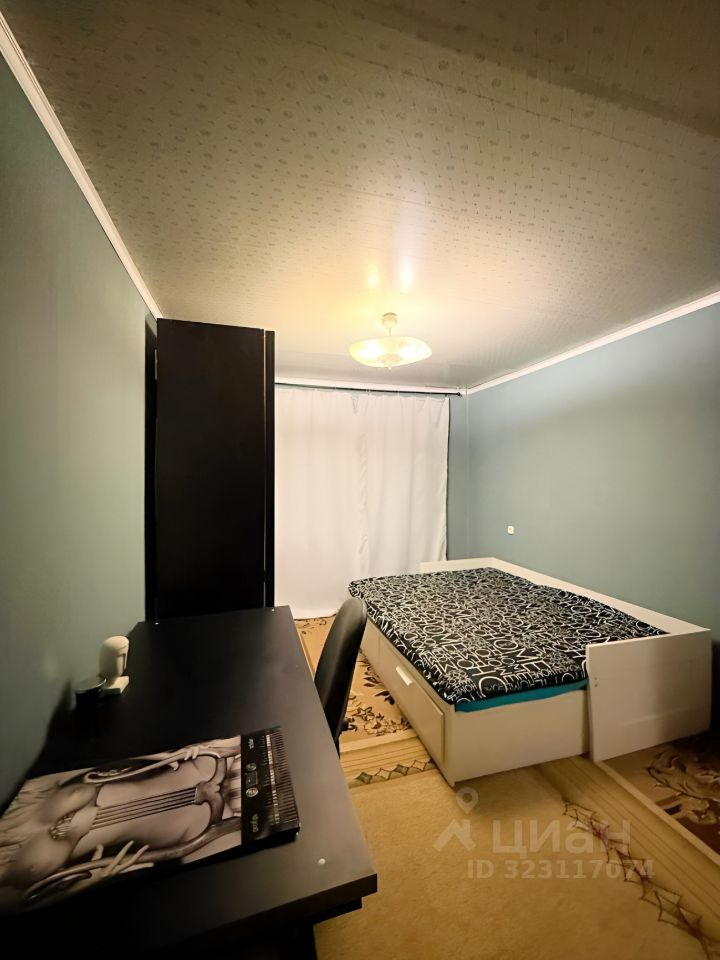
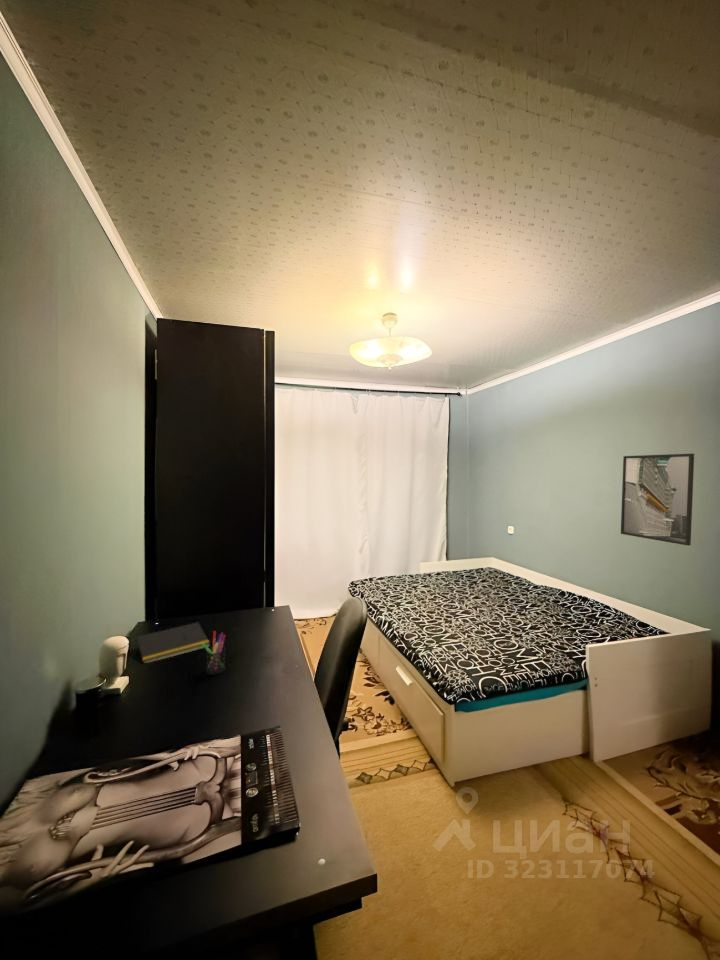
+ notepad (173, 641)
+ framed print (654, 497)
+ pen holder (213, 652)
